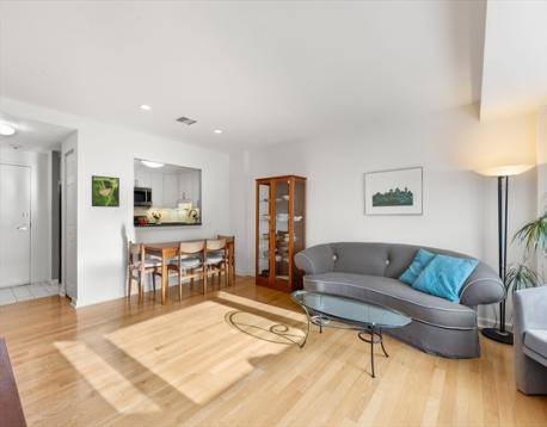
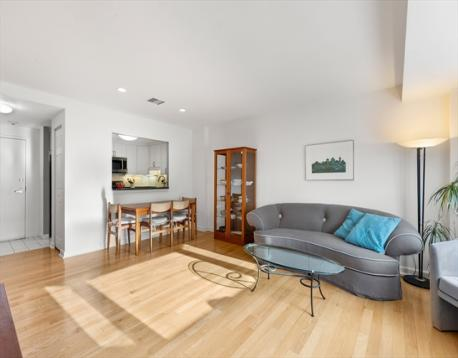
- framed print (105, 191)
